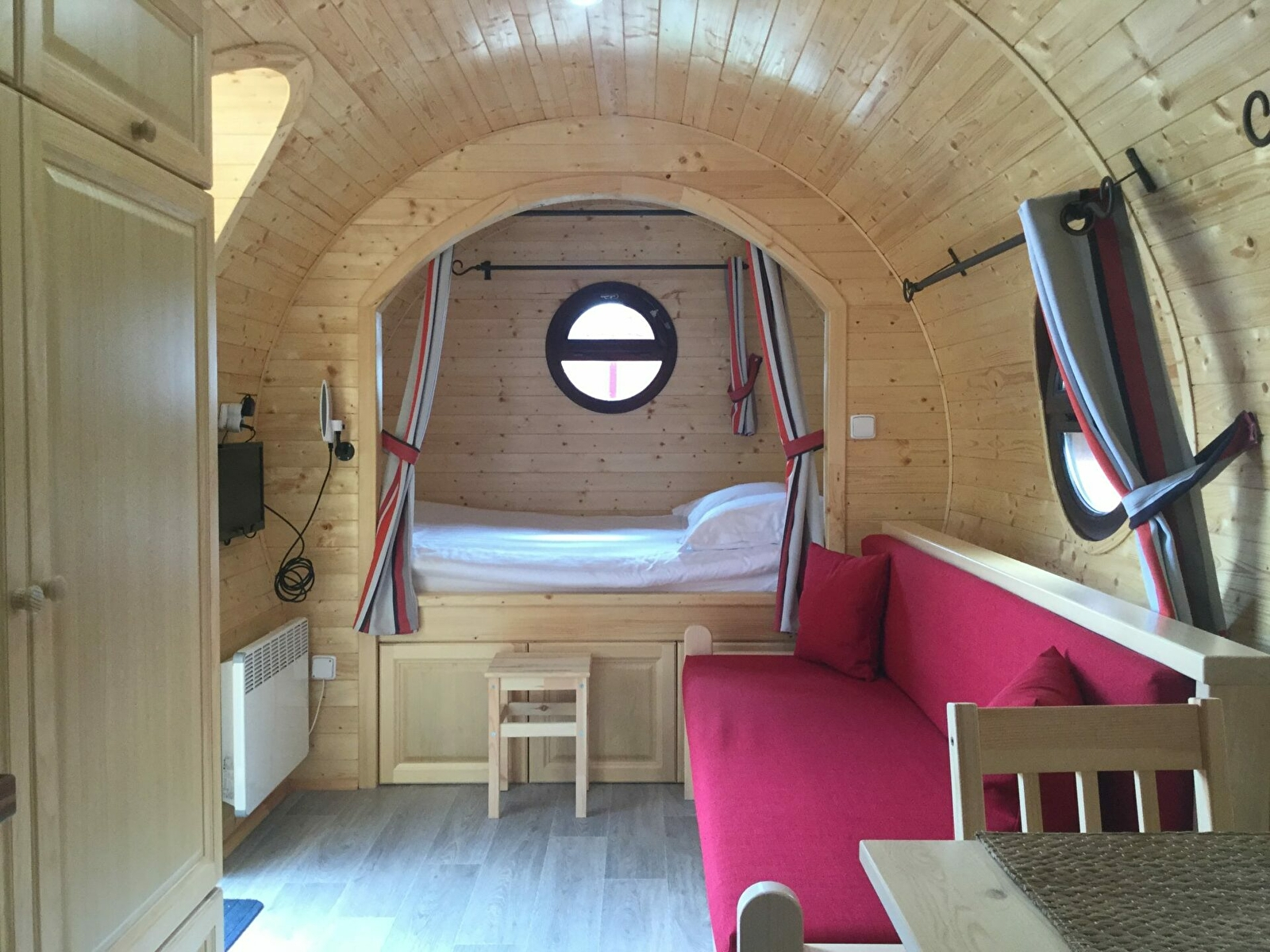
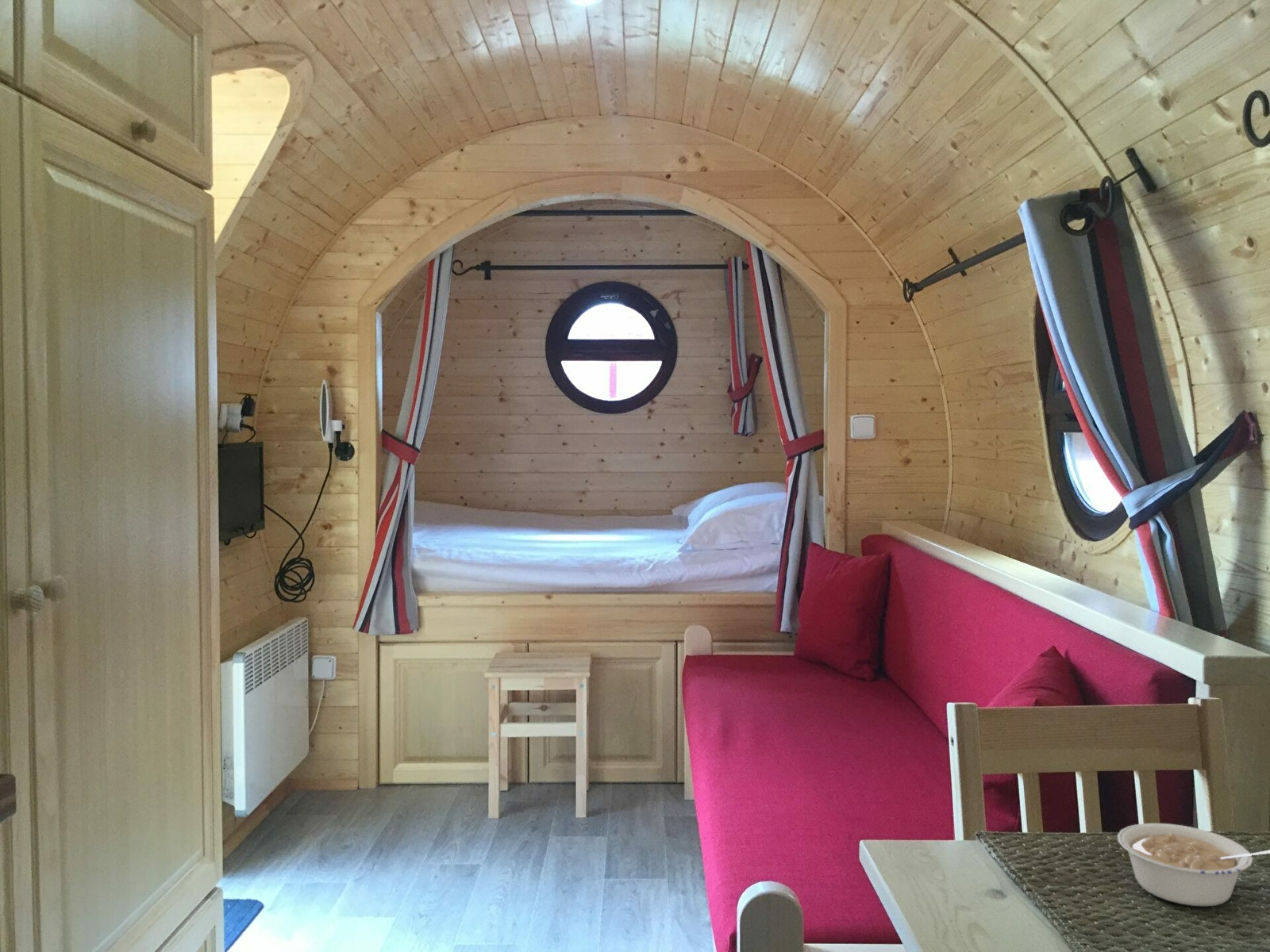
+ legume (1187, 862)
